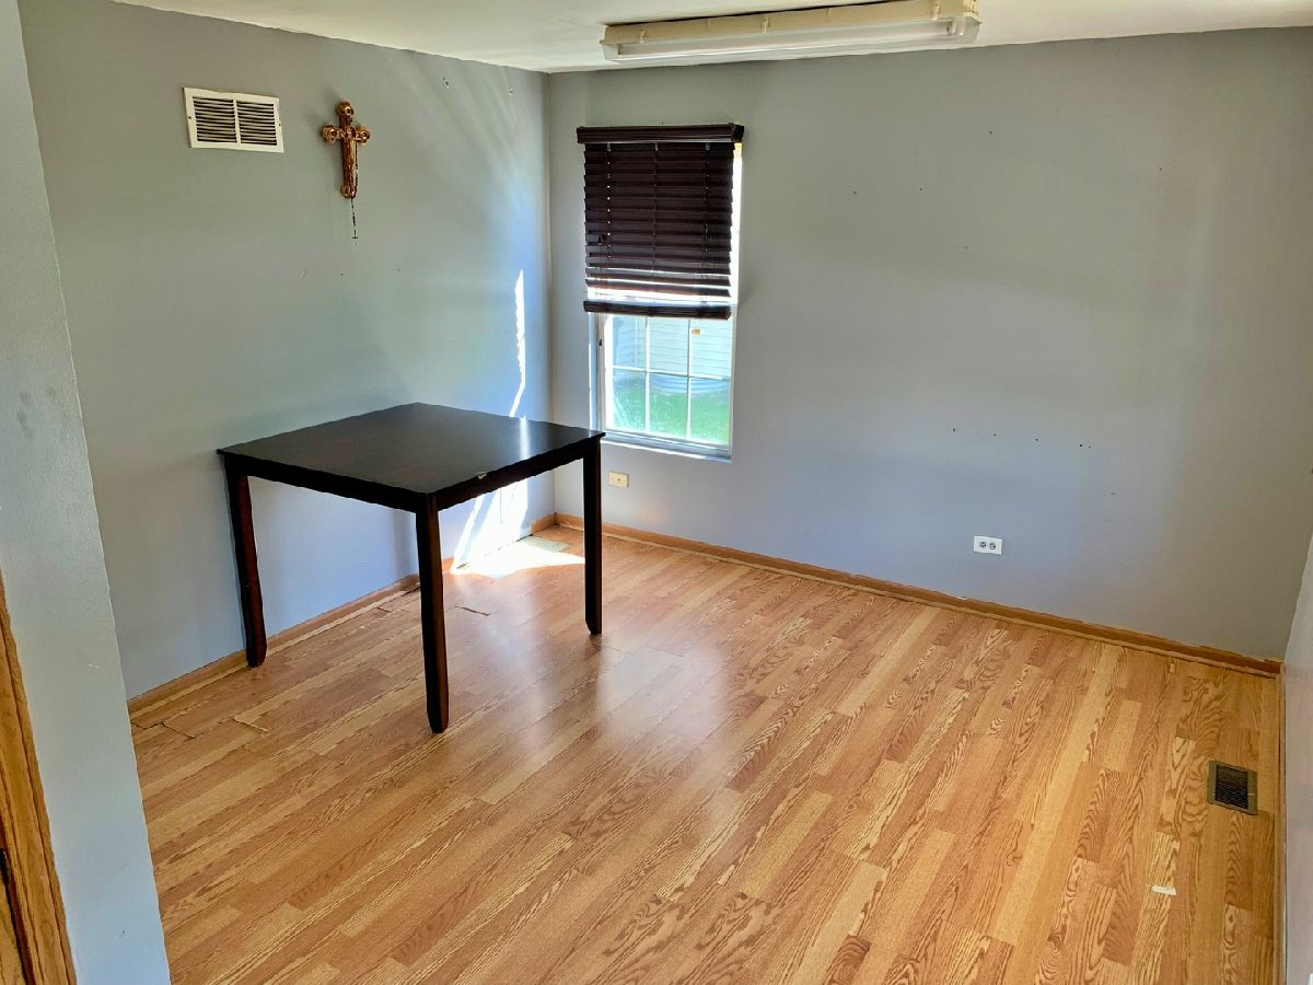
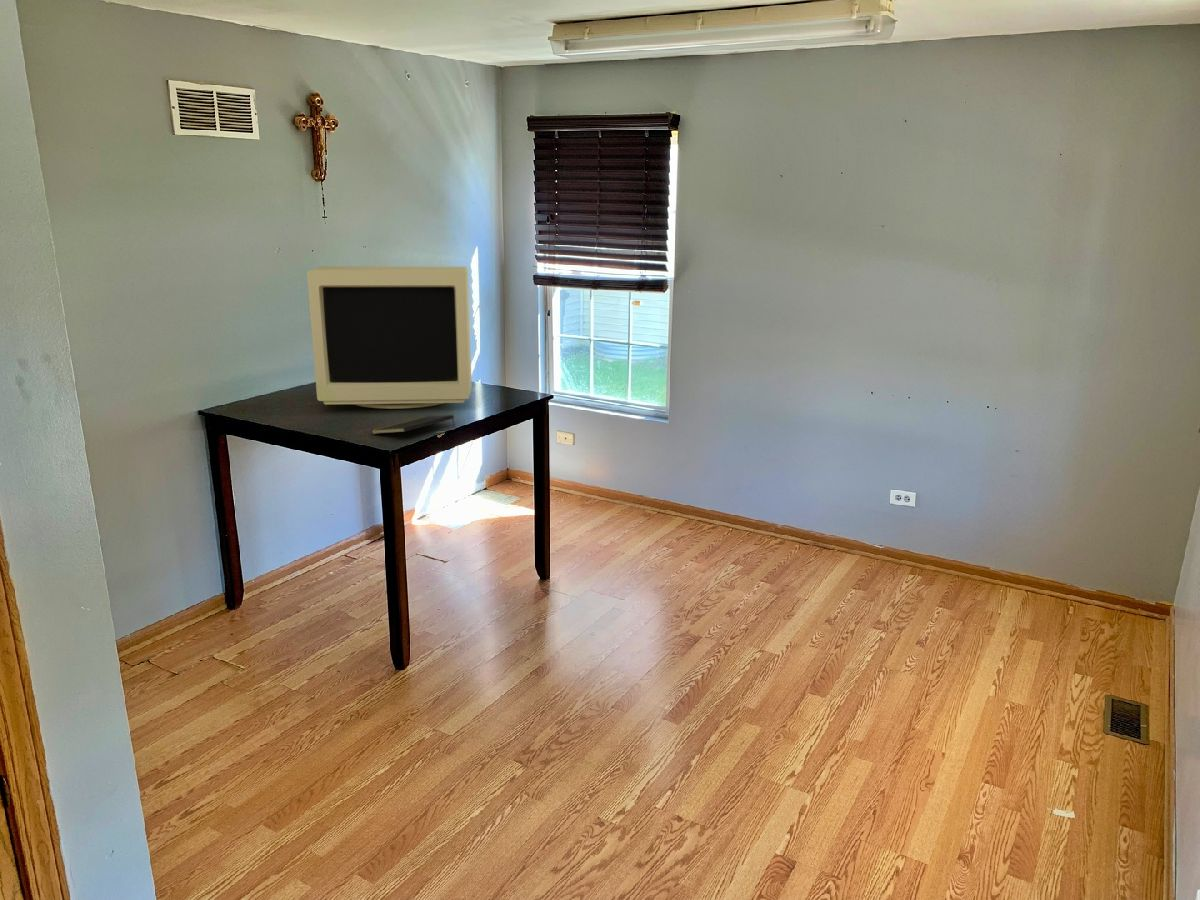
+ monitor (398, 332)
+ notepad (413, 424)
